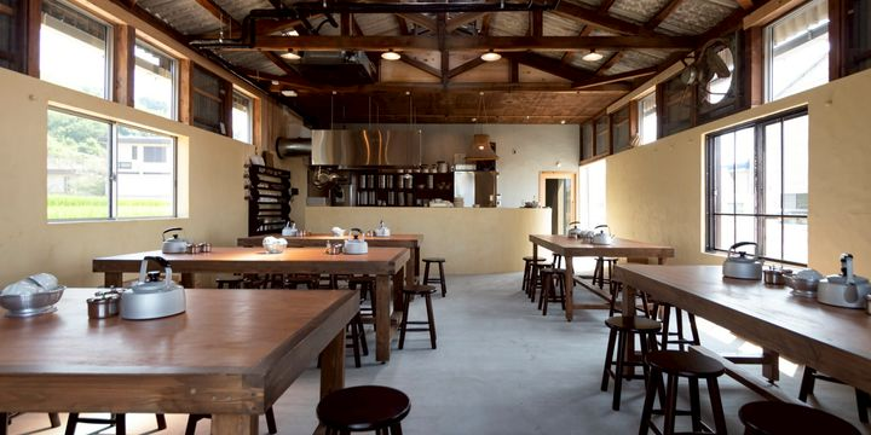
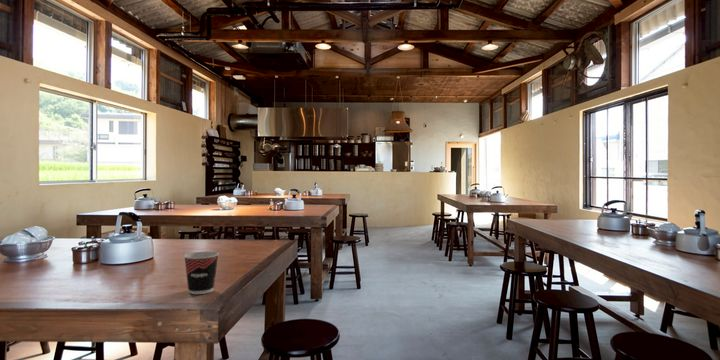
+ cup (201, 272)
